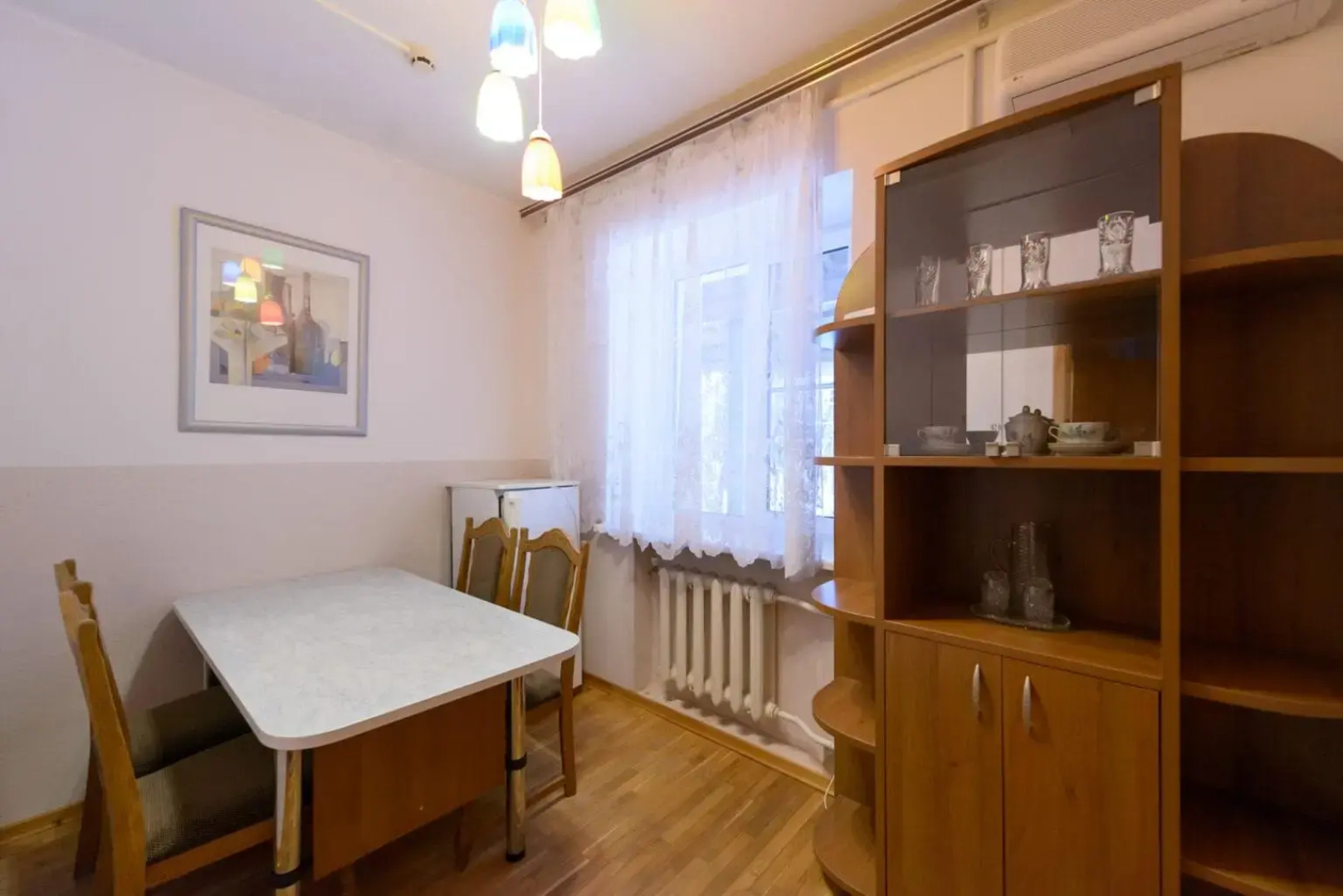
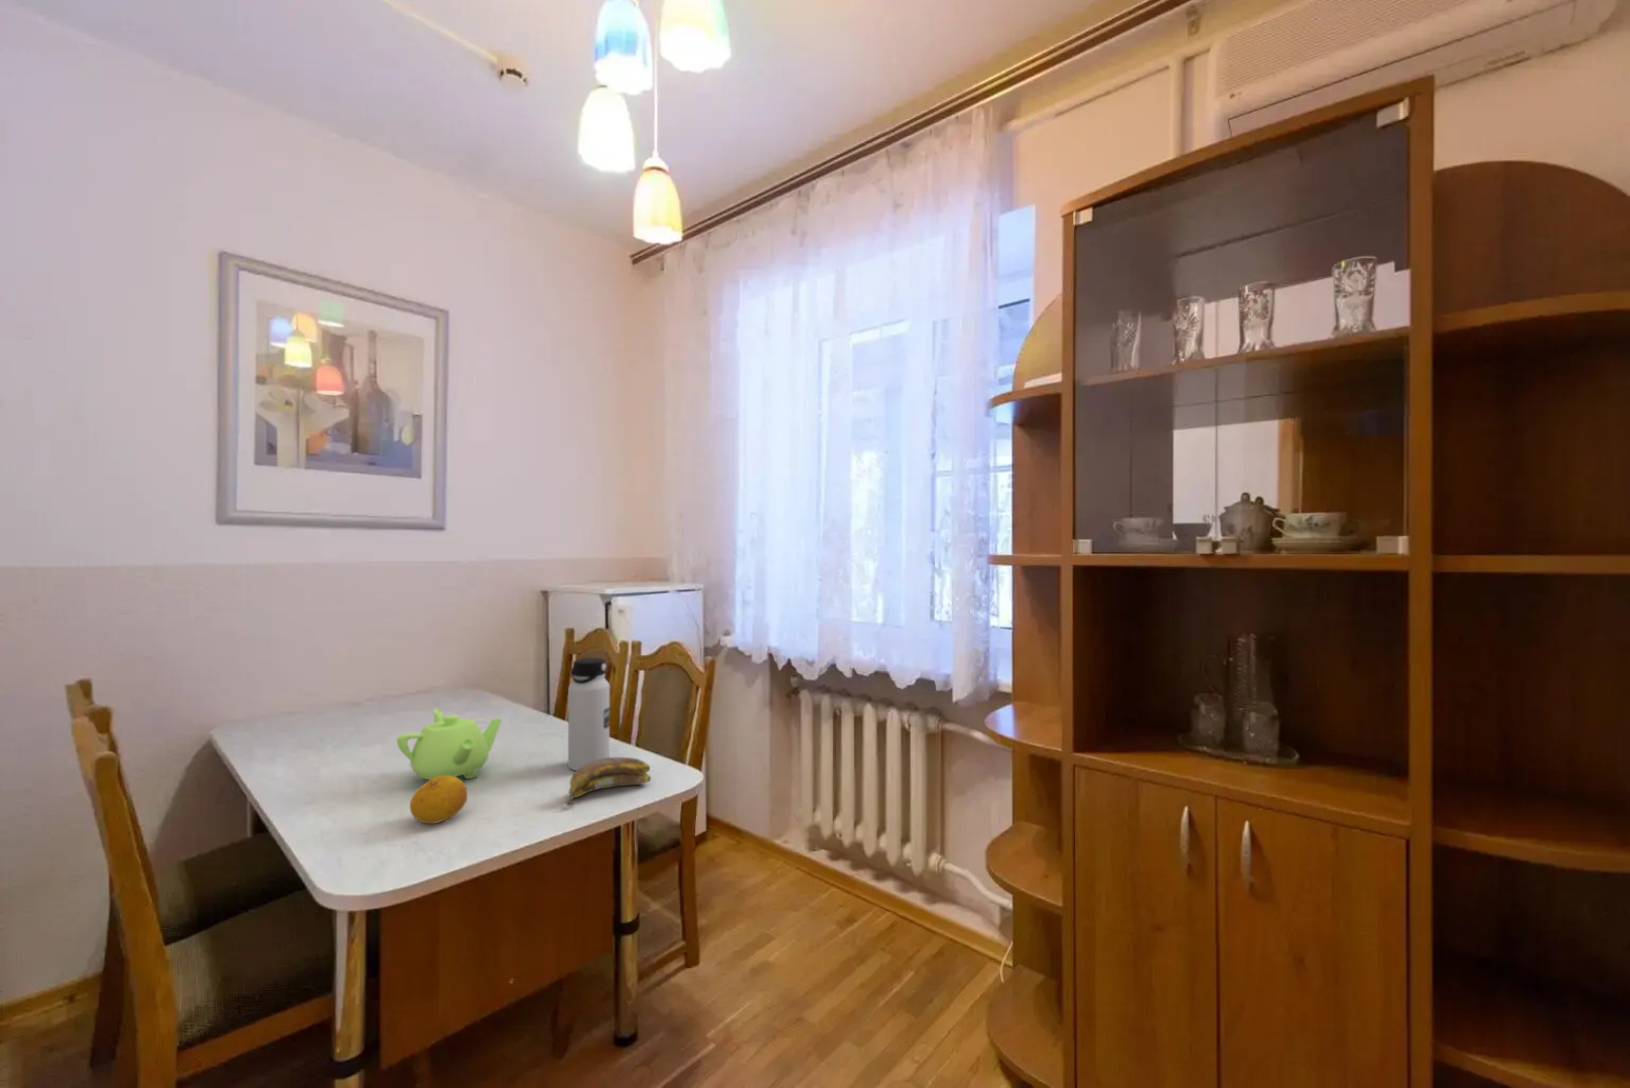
+ fruit (439, 798)
+ banana (602, 777)
+ water bottle (589, 713)
+ teapot (451, 746)
